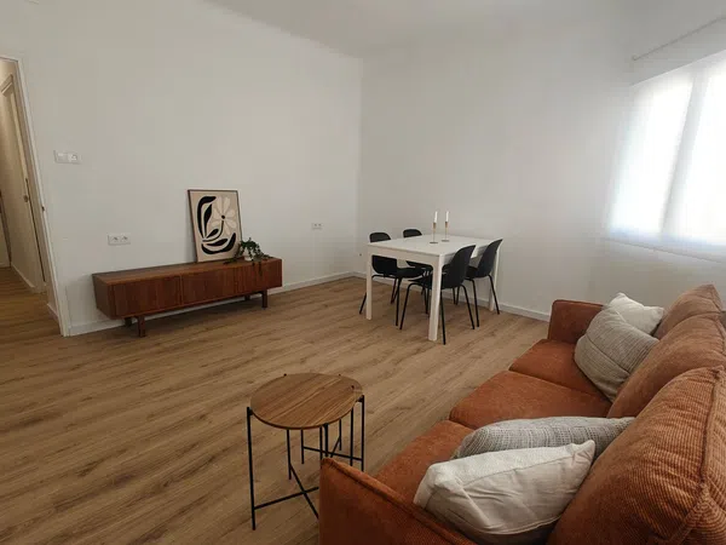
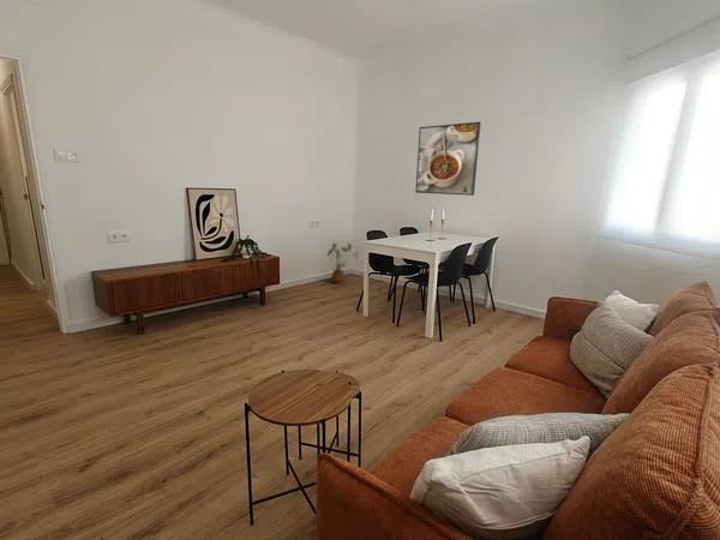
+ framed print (445, 160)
+ house plant (340, 263)
